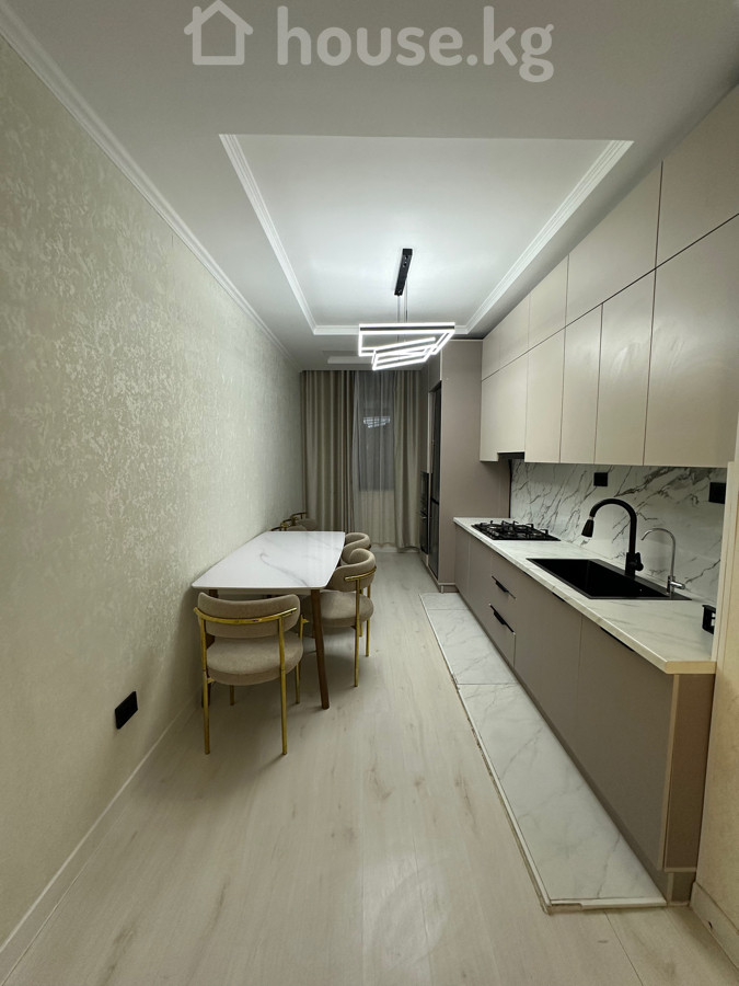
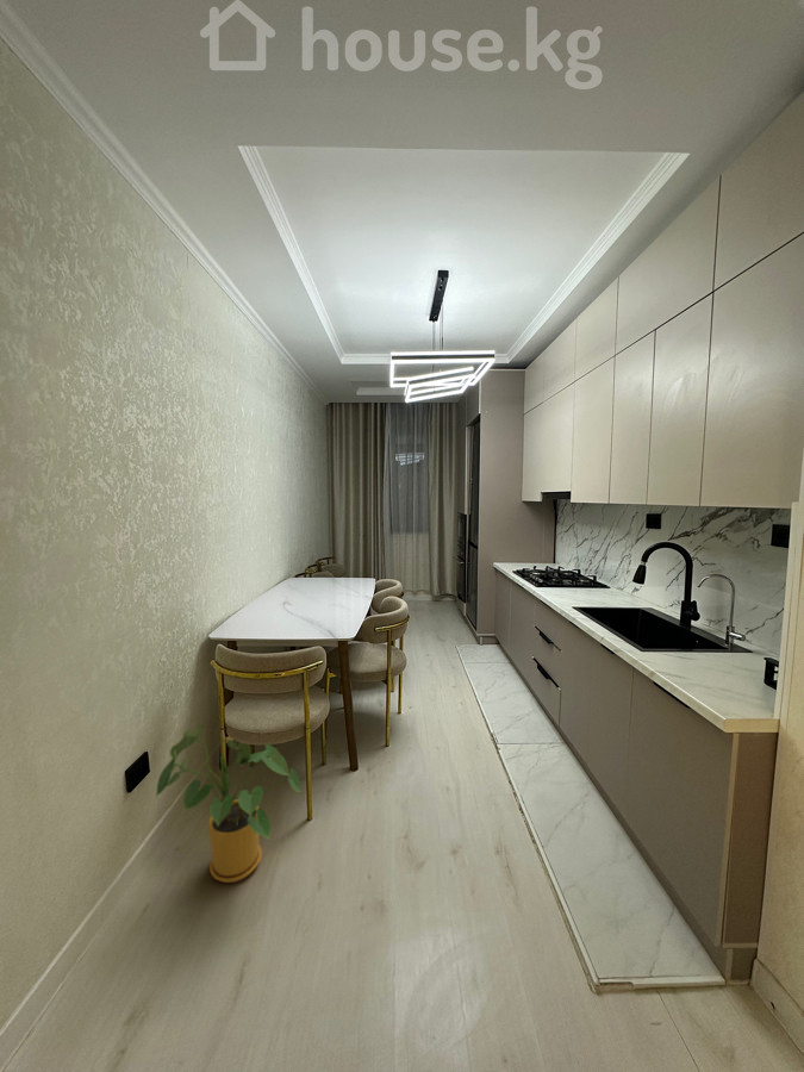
+ house plant (228, 806)
